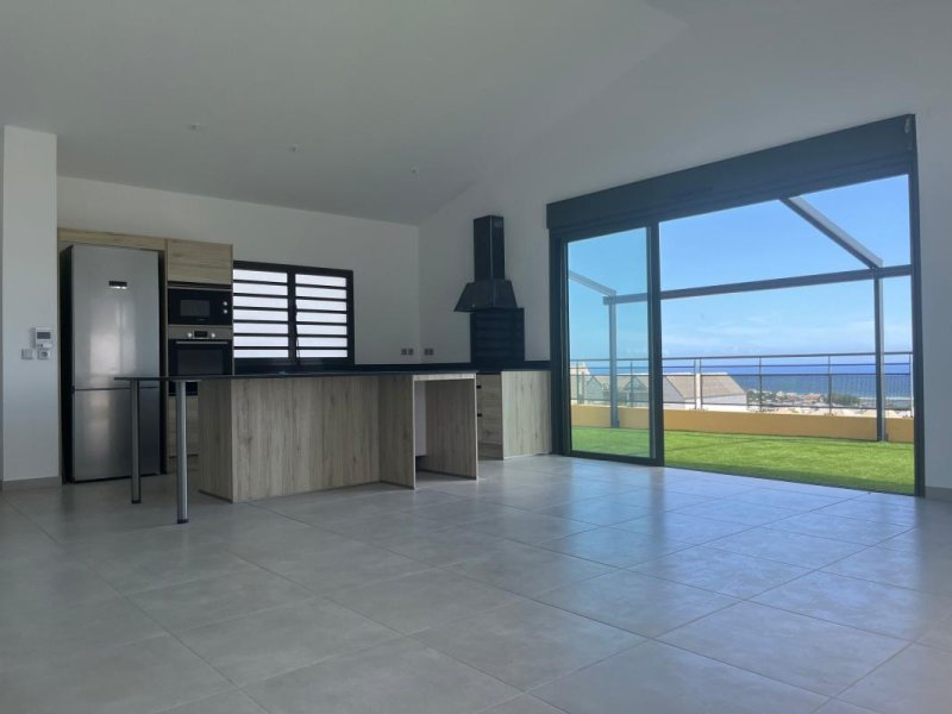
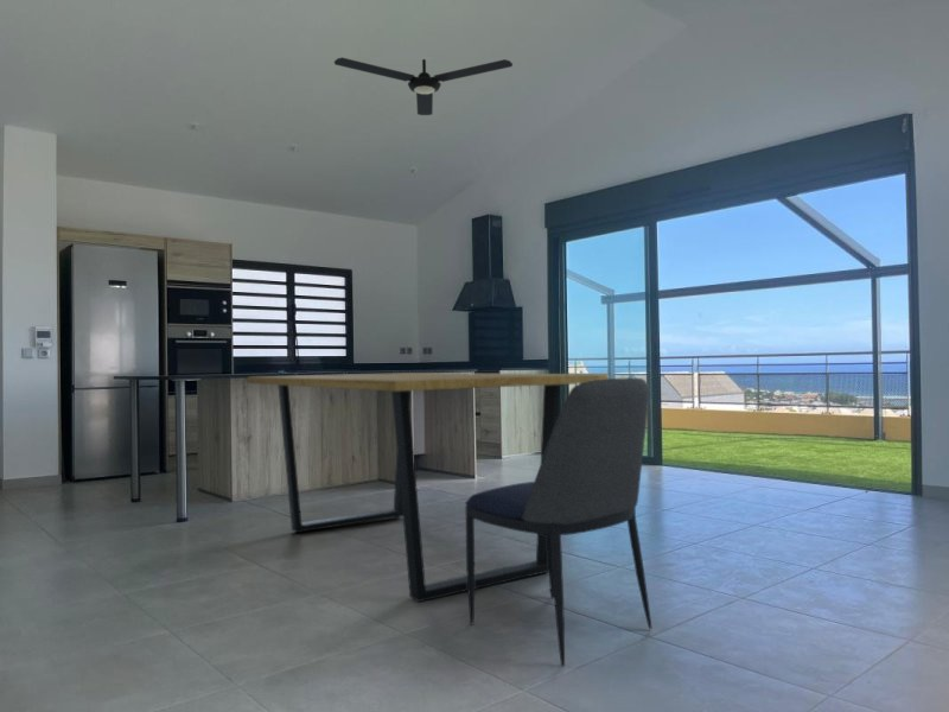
+ chair (562, 503)
+ dining table (405, 462)
+ ceiling fan (423, 83)
